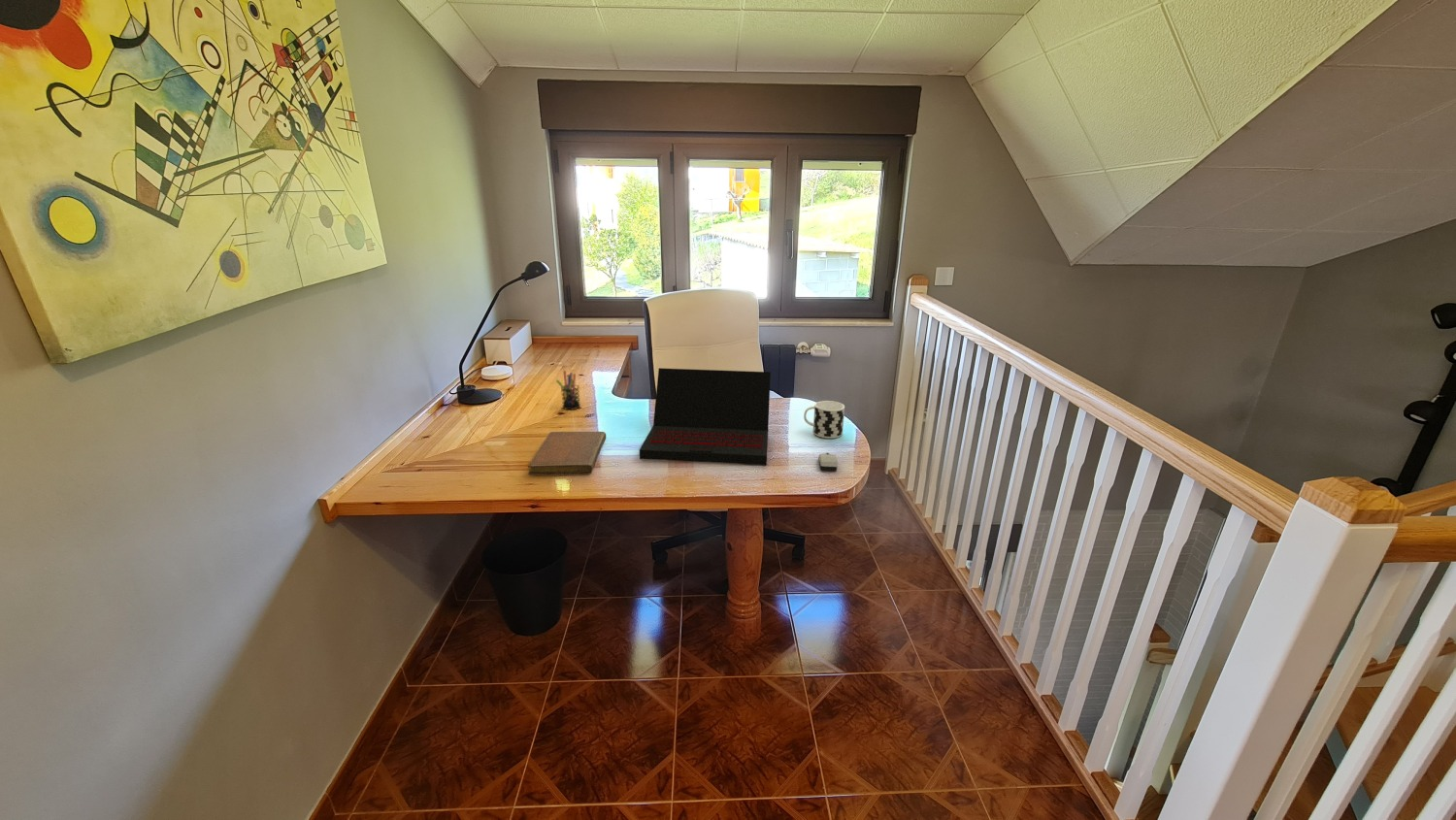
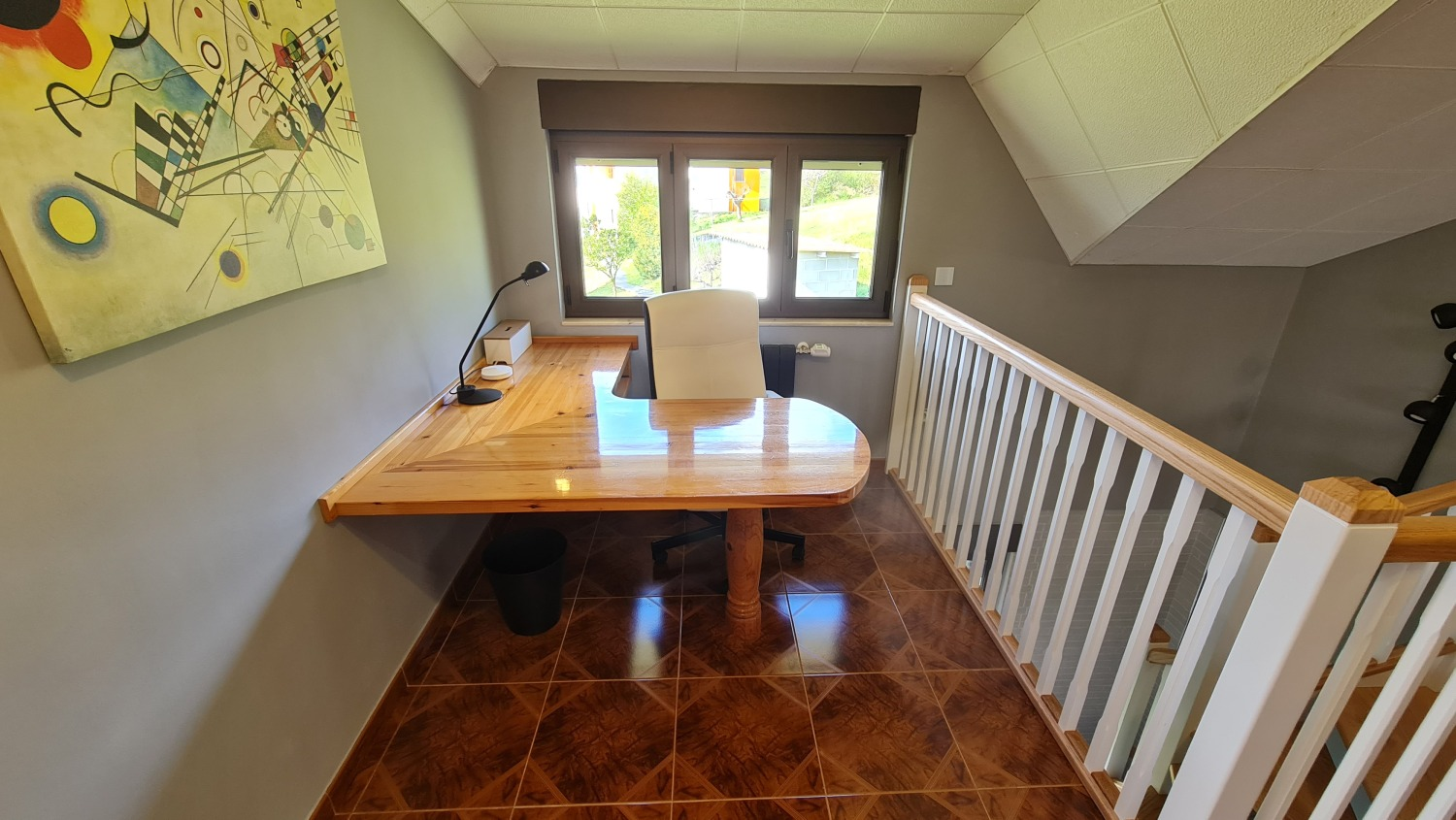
- laptop (709, 411)
- pen holder (567, 389)
- computer mouse (827, 459)
- notebook (570, 451)
- cup (823, 418)
